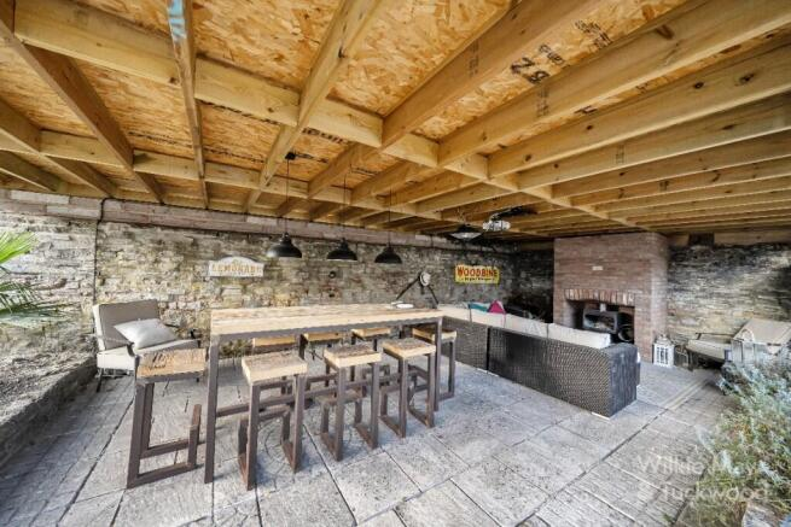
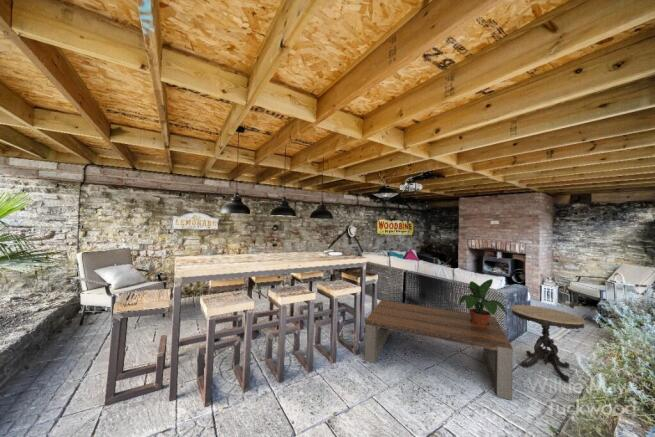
+ coffee table (432, 337)
+ potted plant (478, 299)
+ side table (544, 339)
